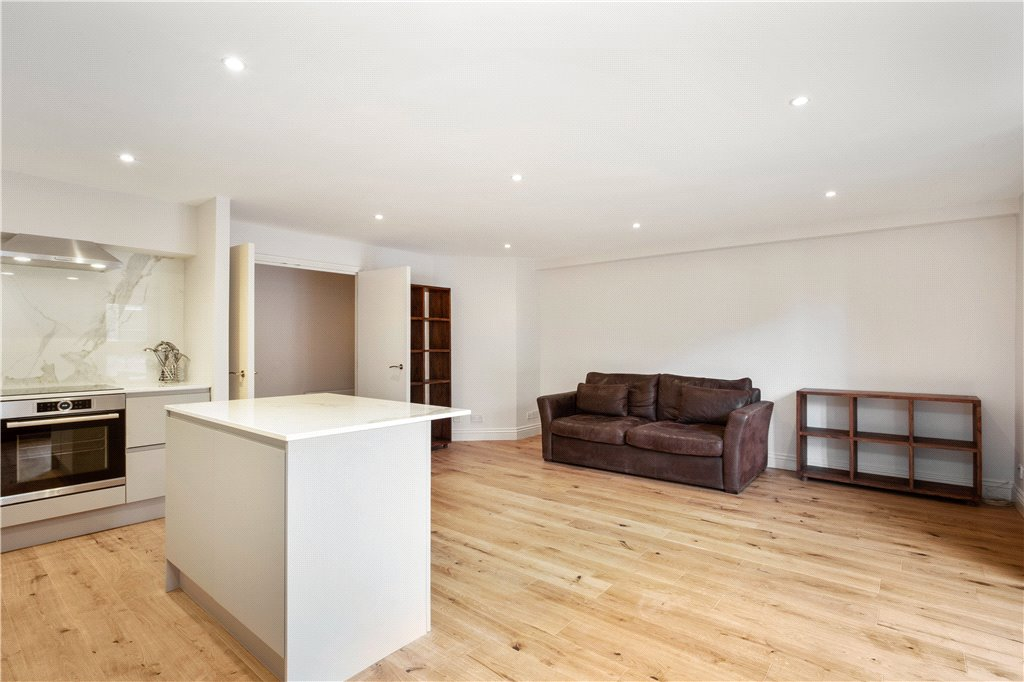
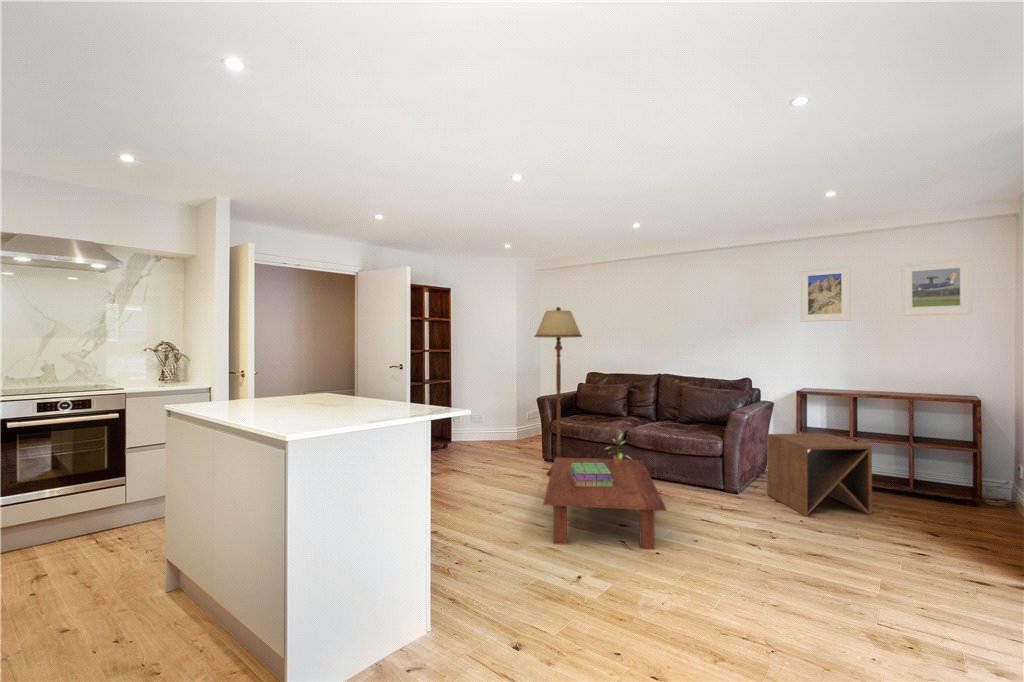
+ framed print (824, 294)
+ coffee table (600, 497)
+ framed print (935, 287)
+ stack of books (590, 473)
+ potted plant (620, 449)
+ floor lamp (558, 390)
+ side table (816, 471)
